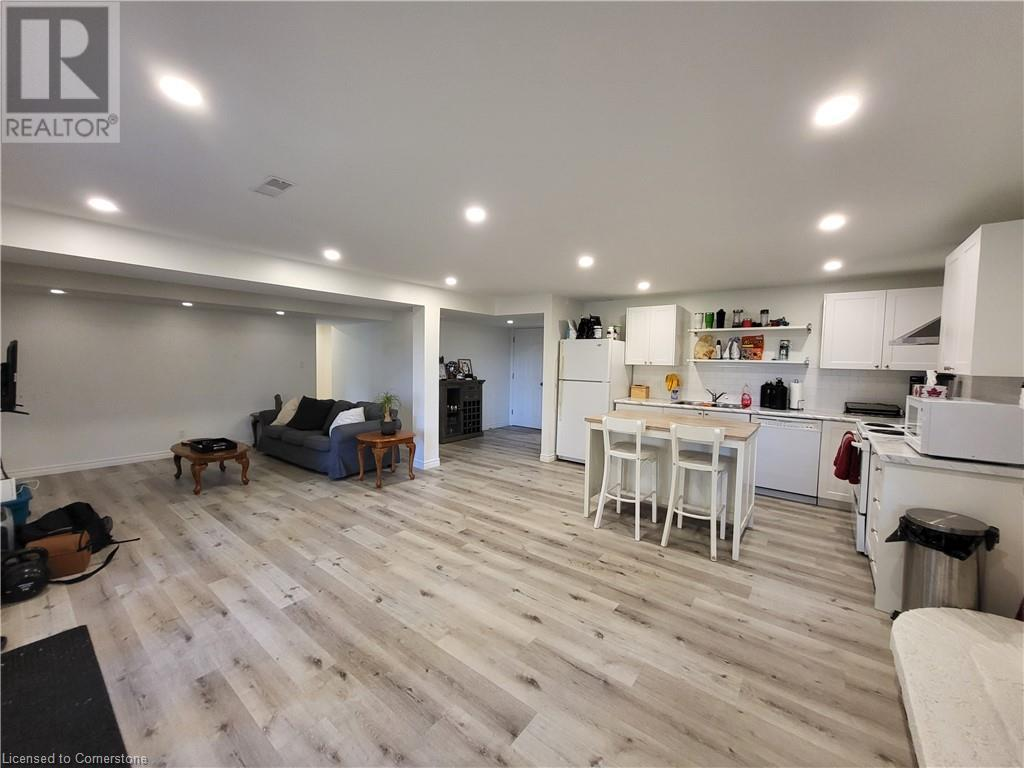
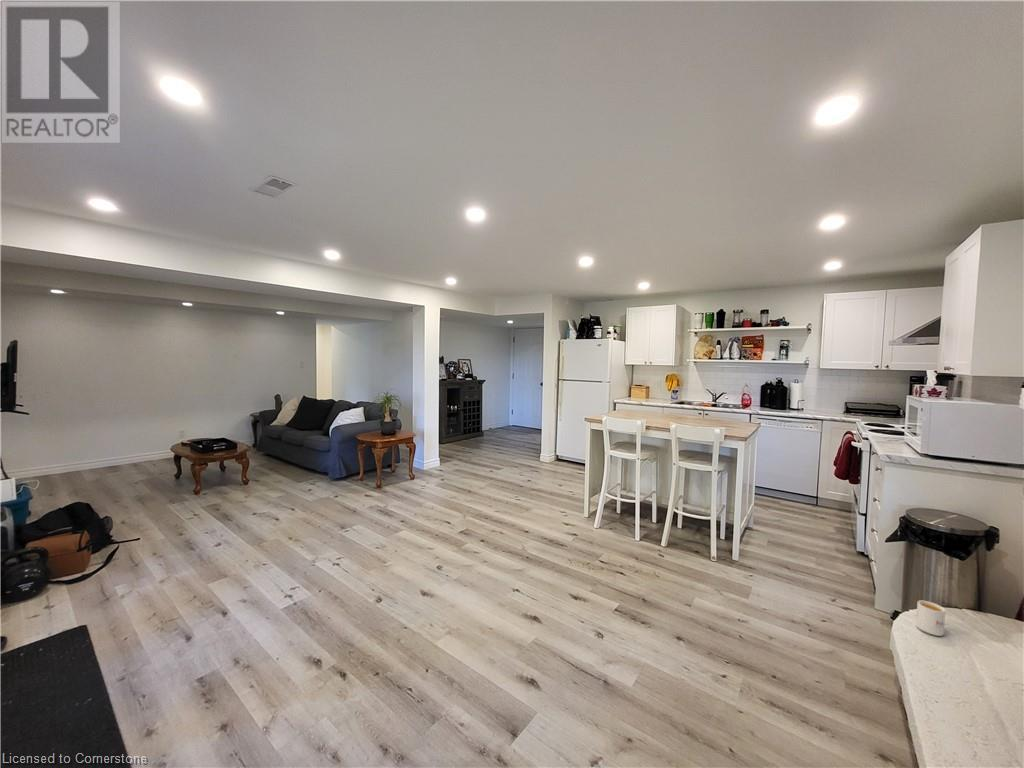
+ mug (930, 616)
